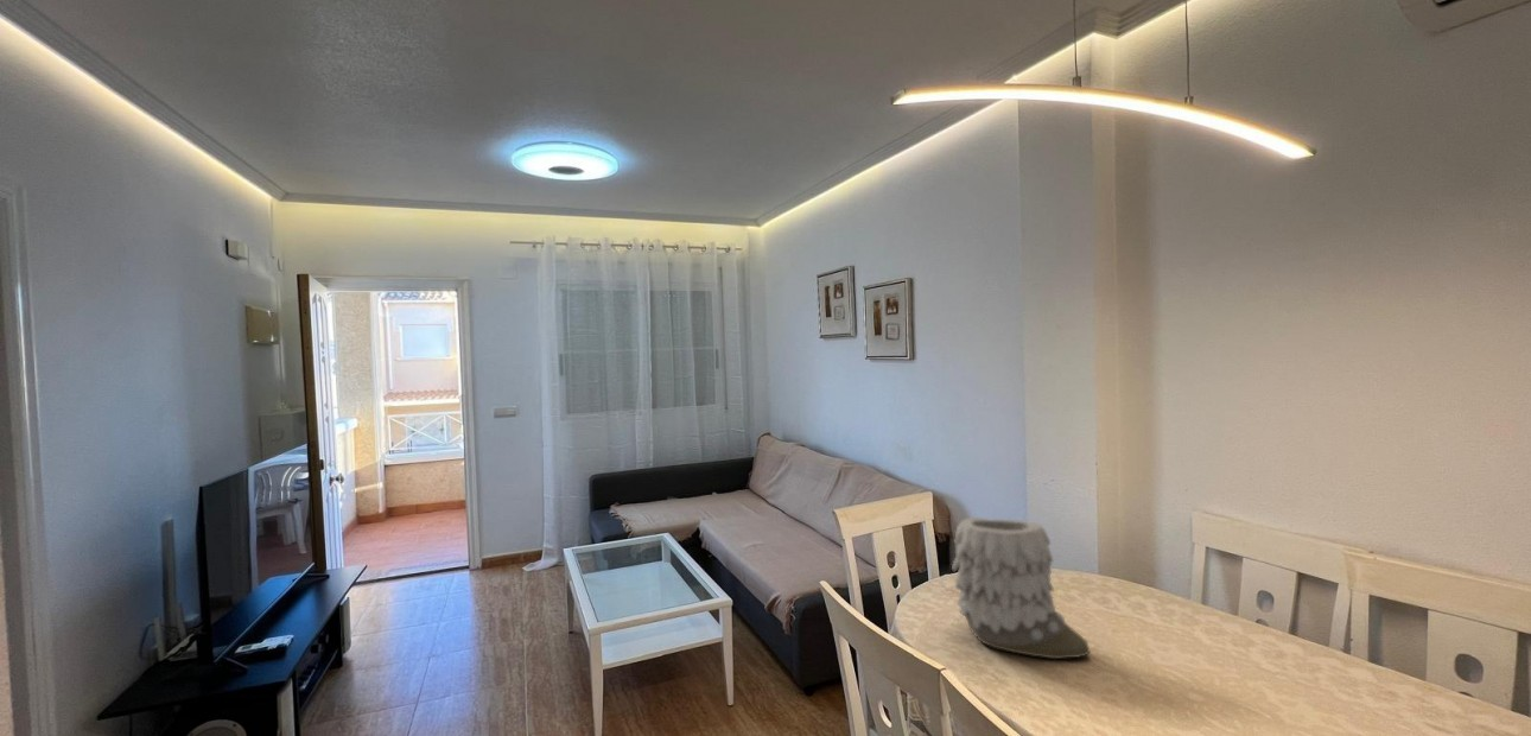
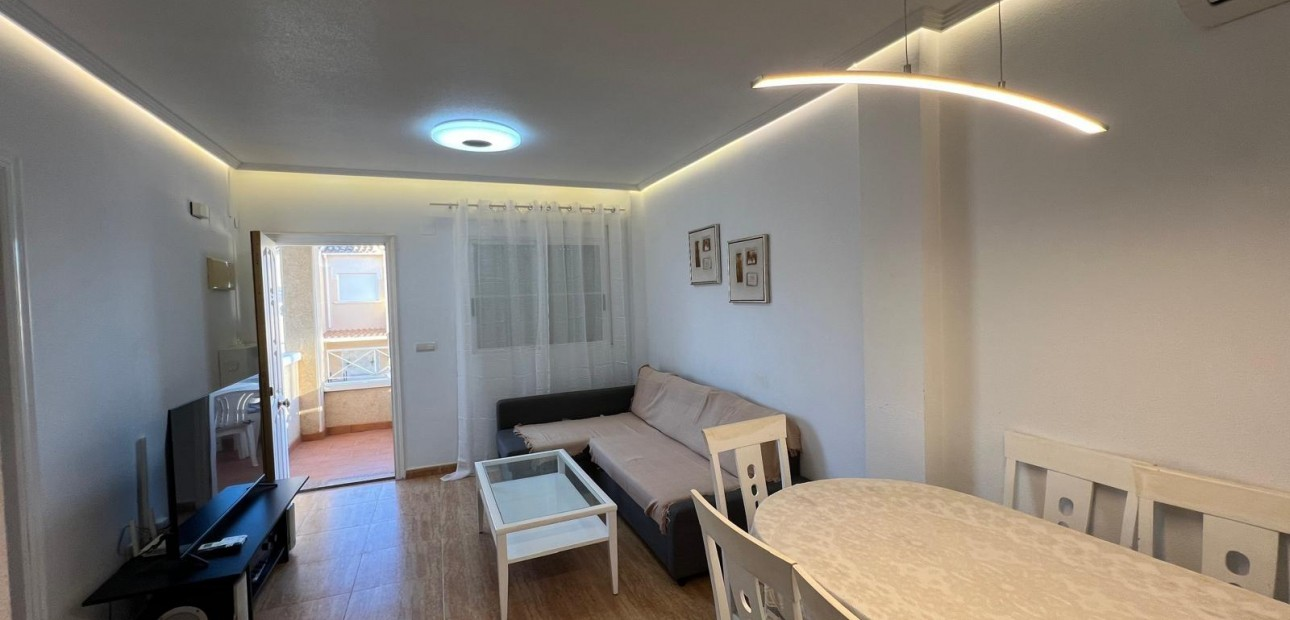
- vase (1017, 584)
